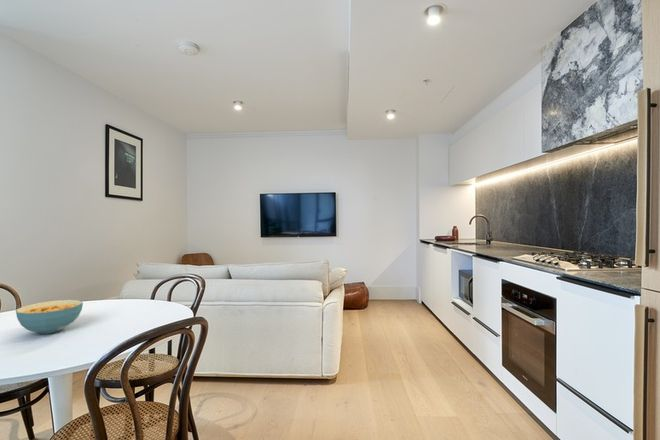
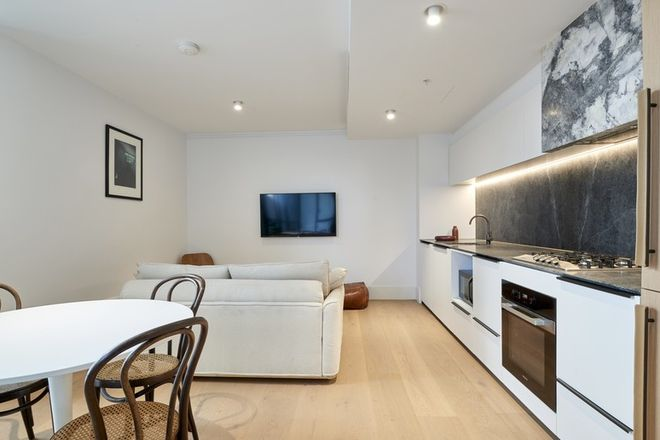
- cereal bowl (50, 318)
